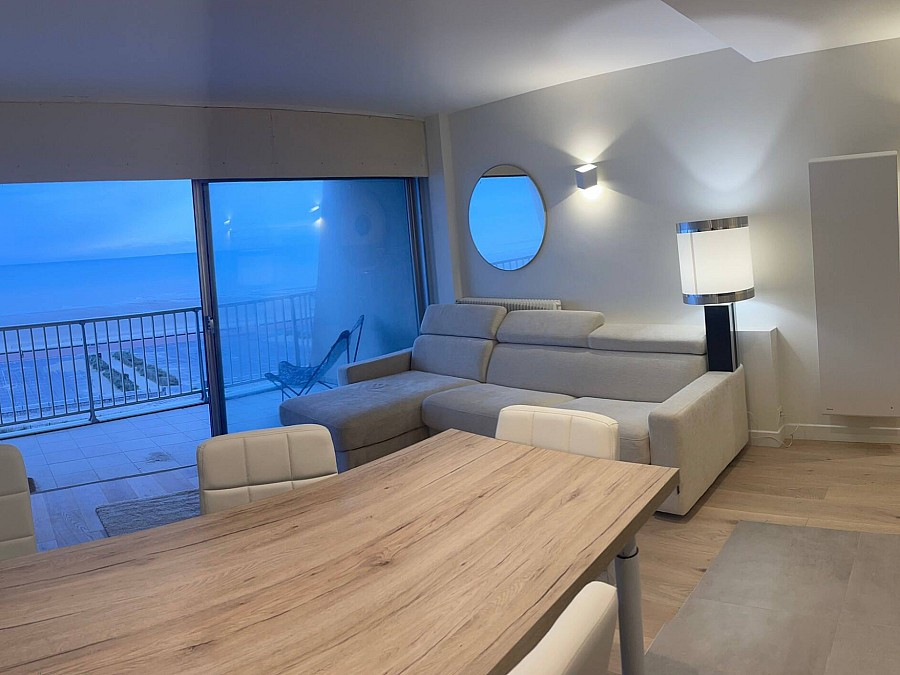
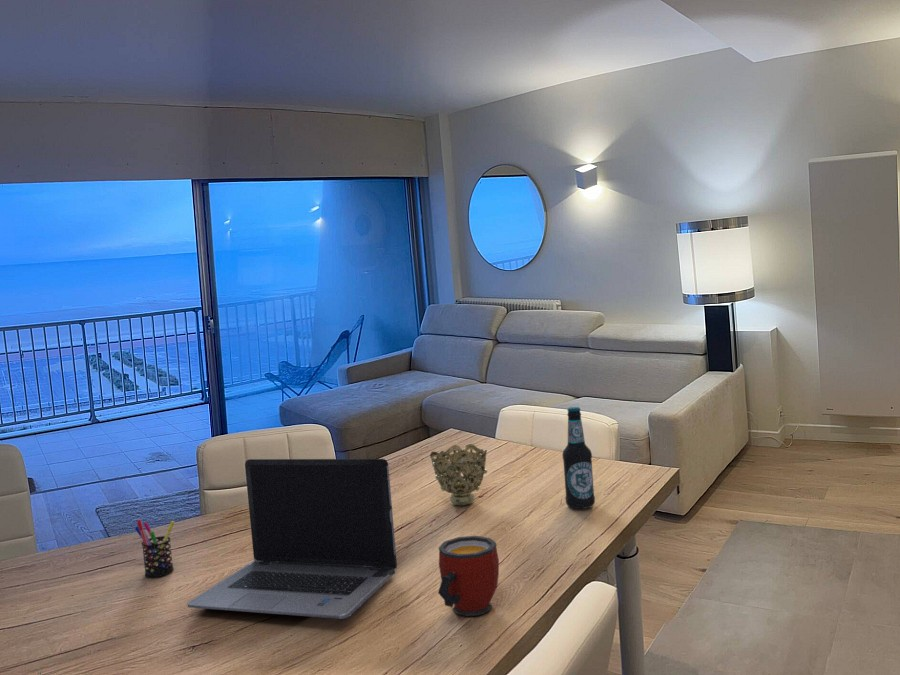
+ mug (462, 579)
+ laptop computer (290, 533)
+ bottle (577, 457)
+ pen holder (154, 546)
+ decorative bowl (460, 476)
